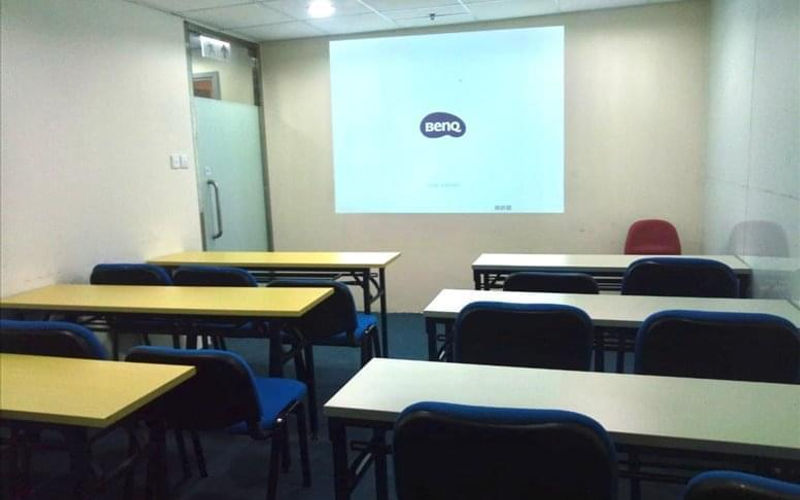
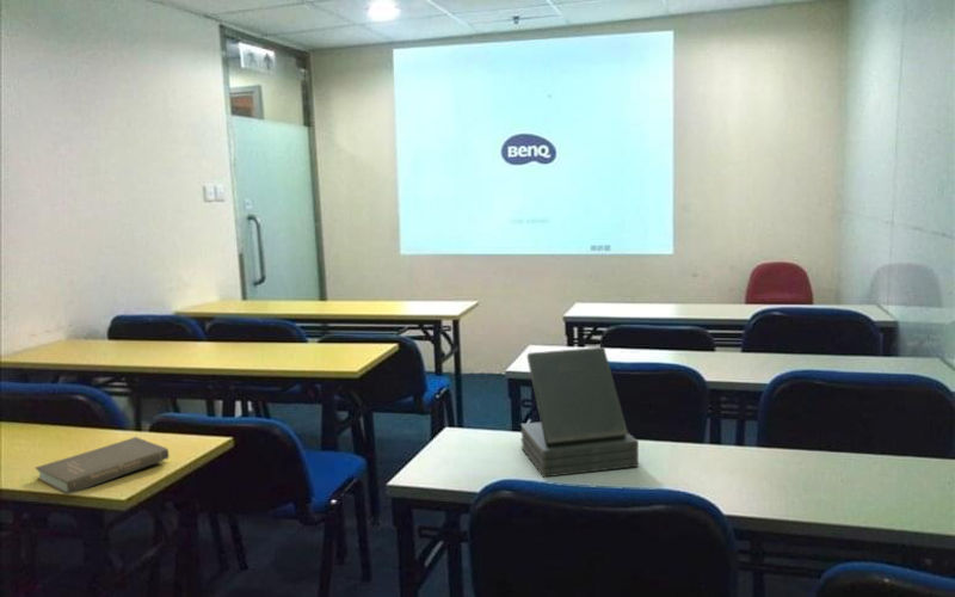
+ bible (575, 406)
+ book (104, 463)
